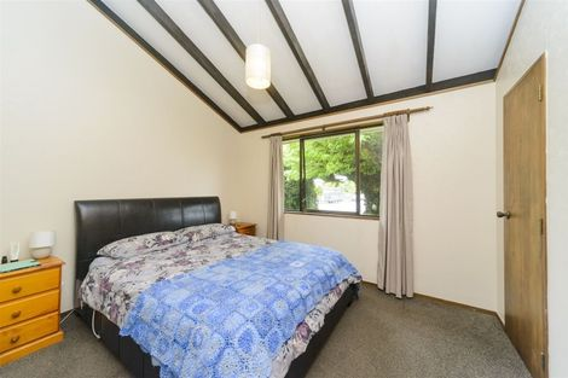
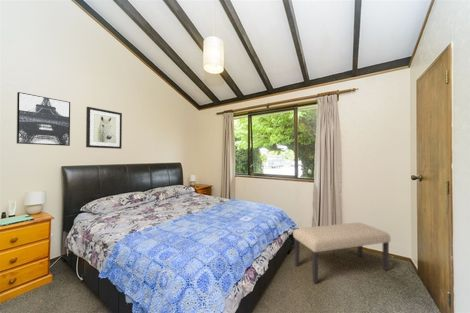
+ bench (340, 248)
+ wall art (105, 129)
+ wall art (45, 121)
